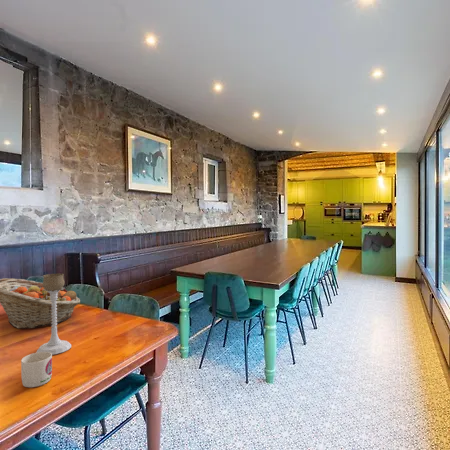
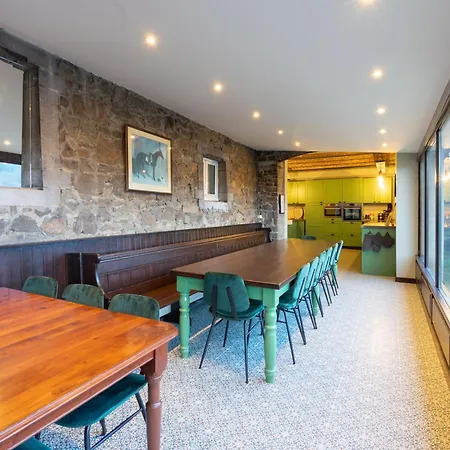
- mug (37, 367)
- candle holder (54, 311)
- fruit basket (37, 298)
